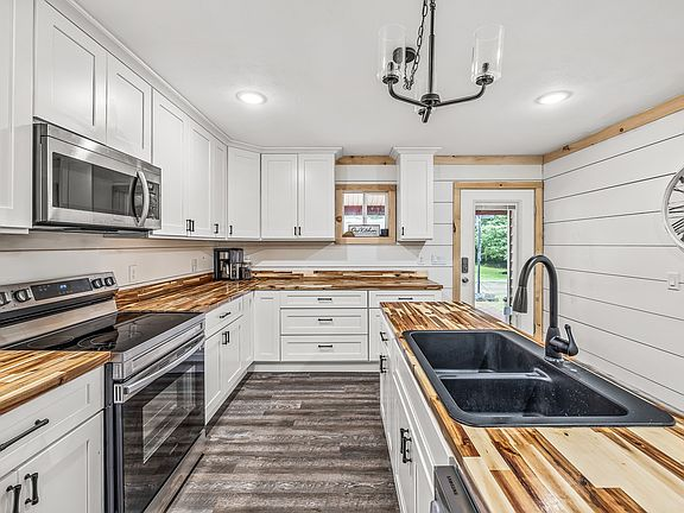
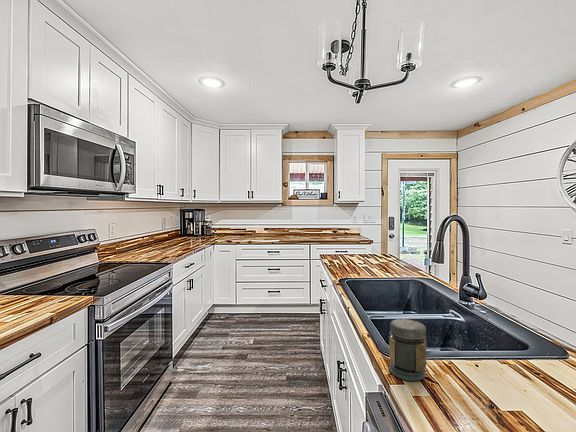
+ jar (407, 348)
